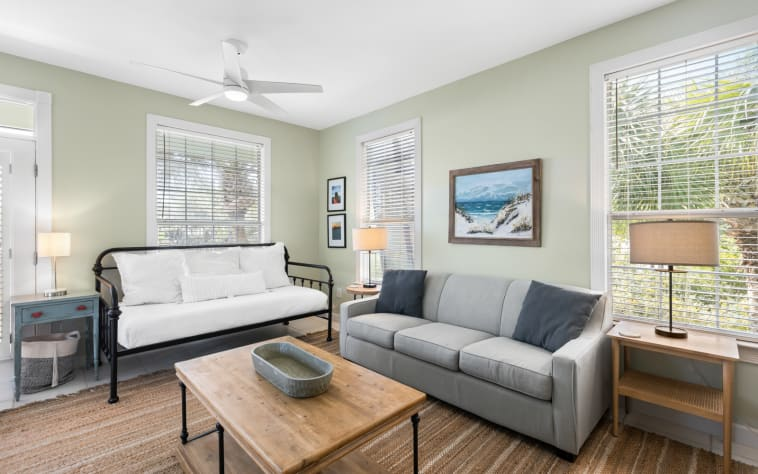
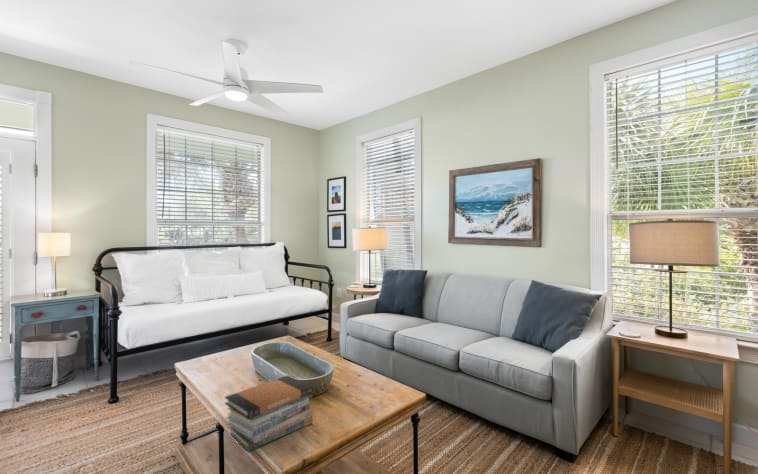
+ book stack (270, 410)
